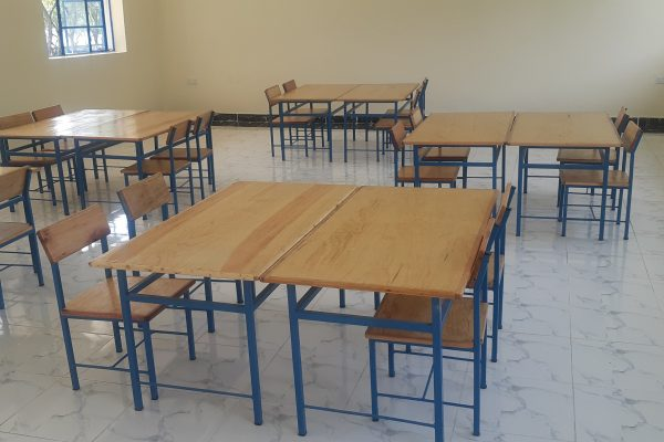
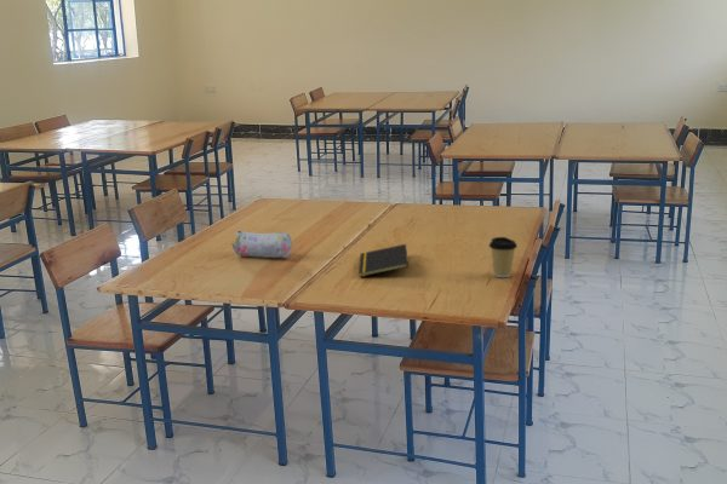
+ notepad (383, 259)
+ coffee cup (502, 258)
+ pencil case (262, 243)
